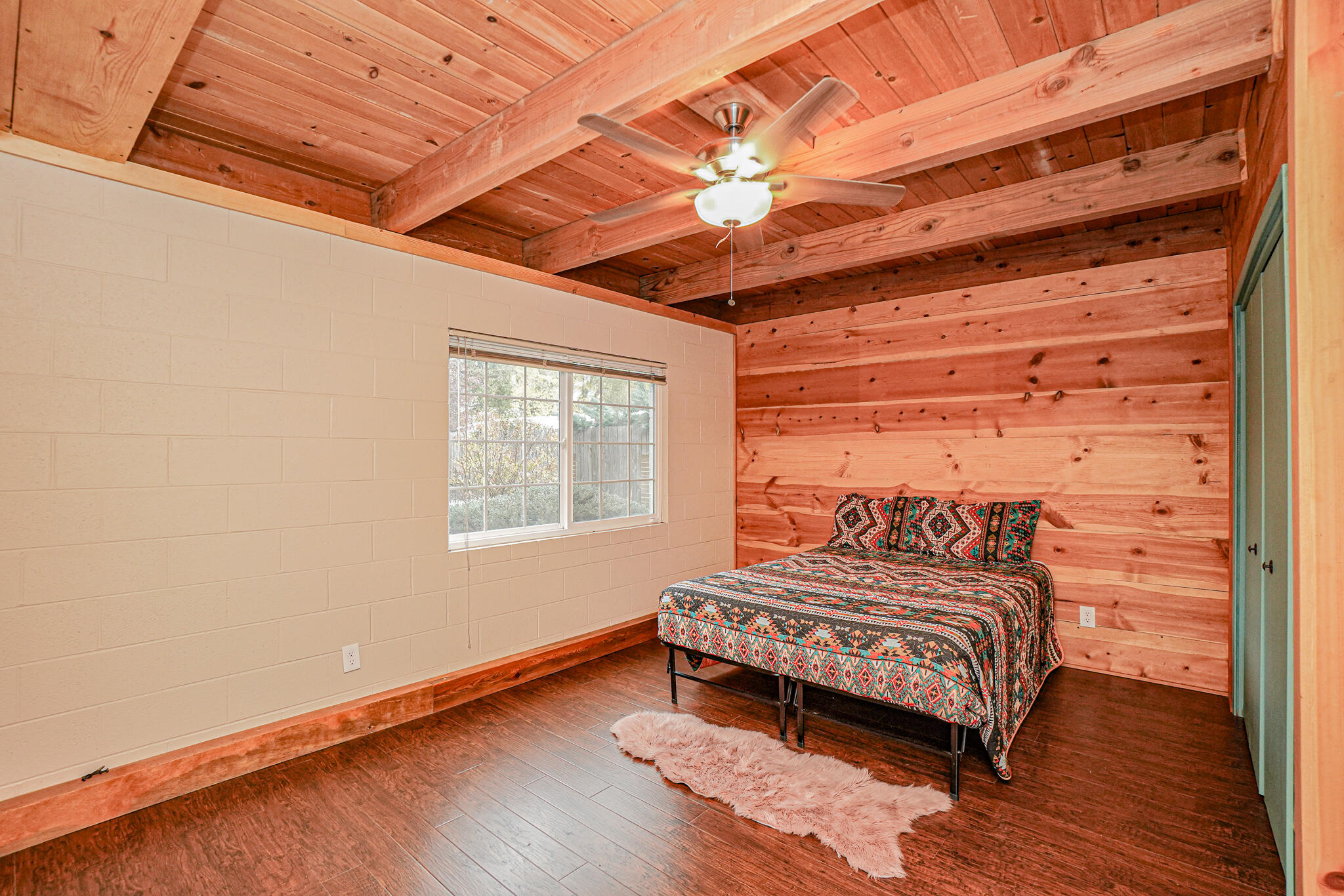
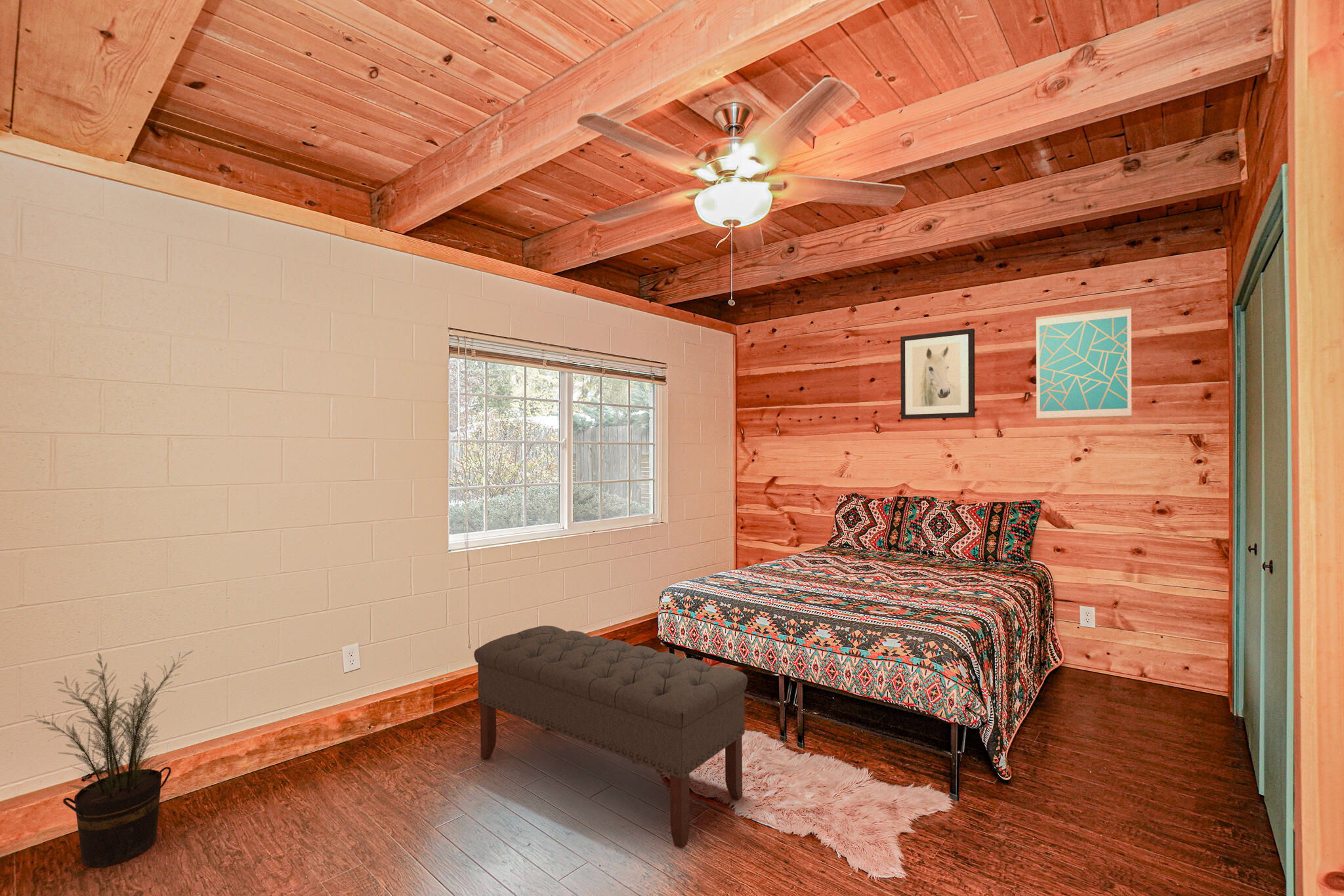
+ wall art (1082, 365)
+ bench (602, 714)
+ wall art (936, 375)
+ potted plant (114, 754)
